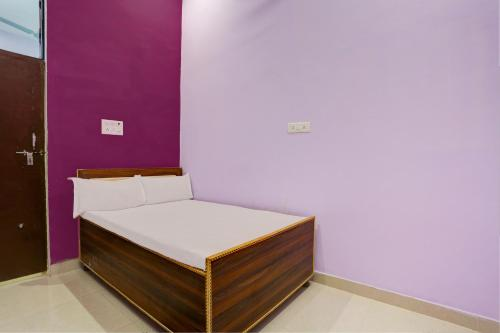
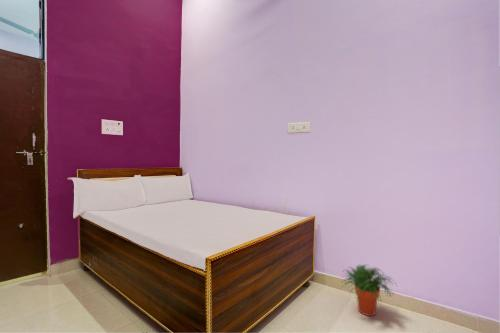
+ potted plant (367, 289)
